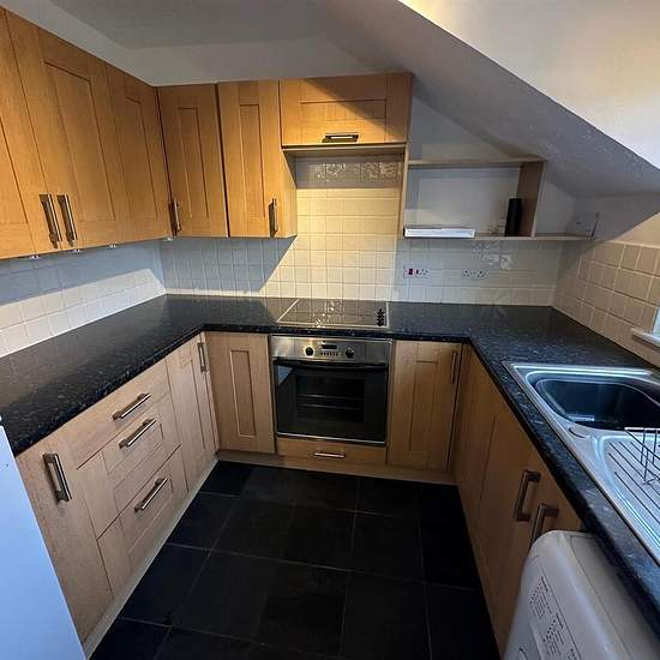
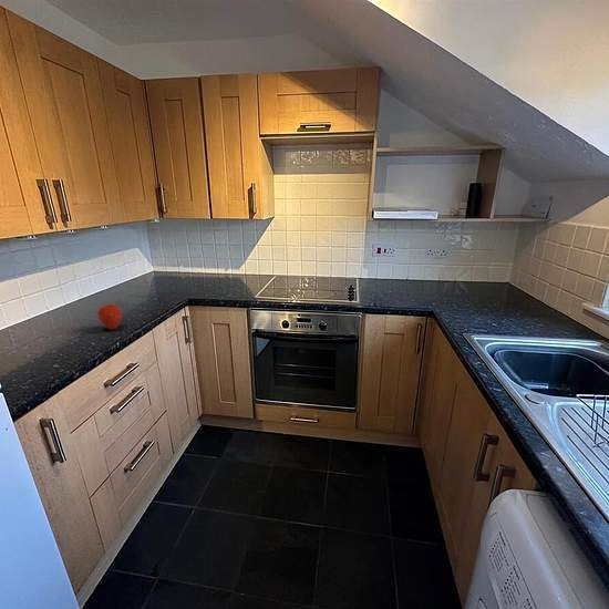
+ apple (110, 317)
